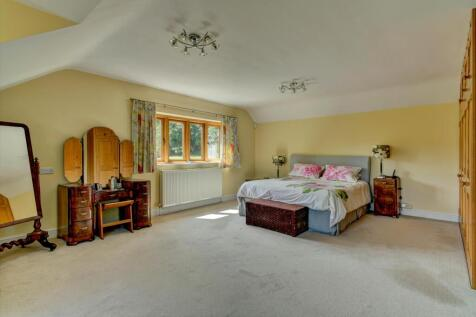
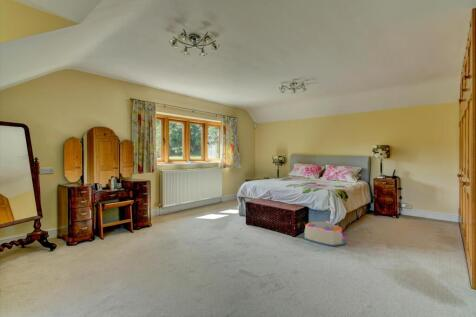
+ storage bin (323, 231)
